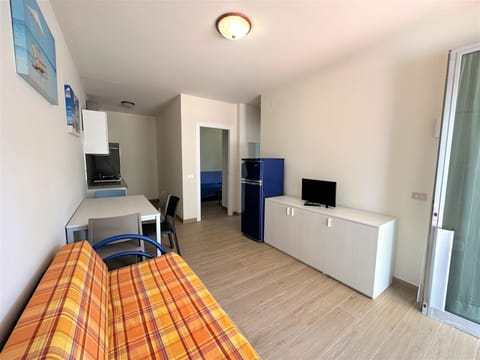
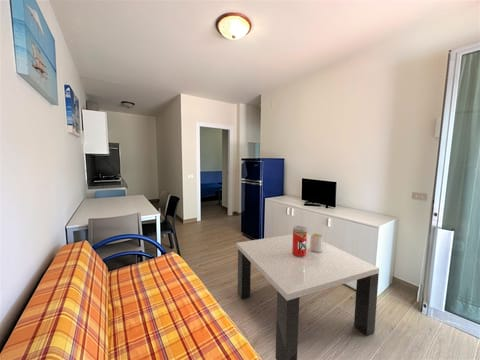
+ coffee table (298, 269)
